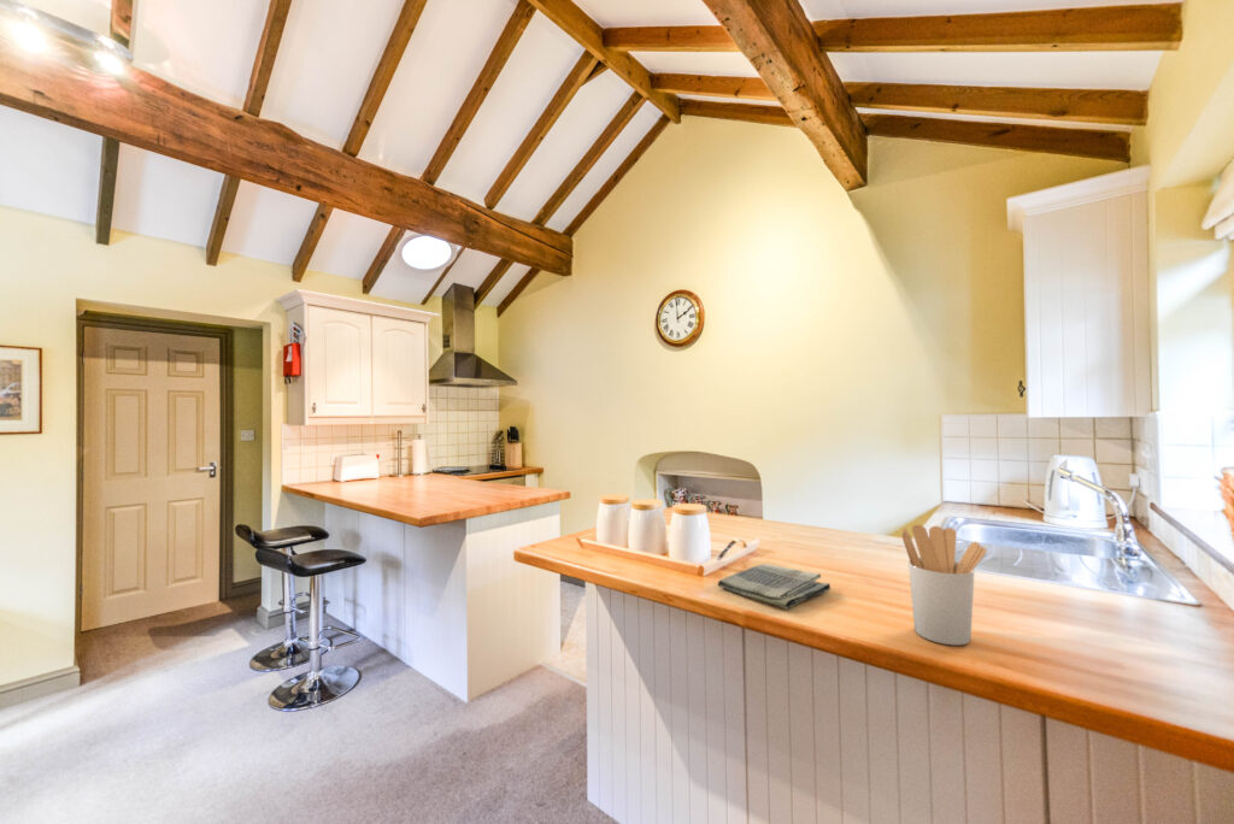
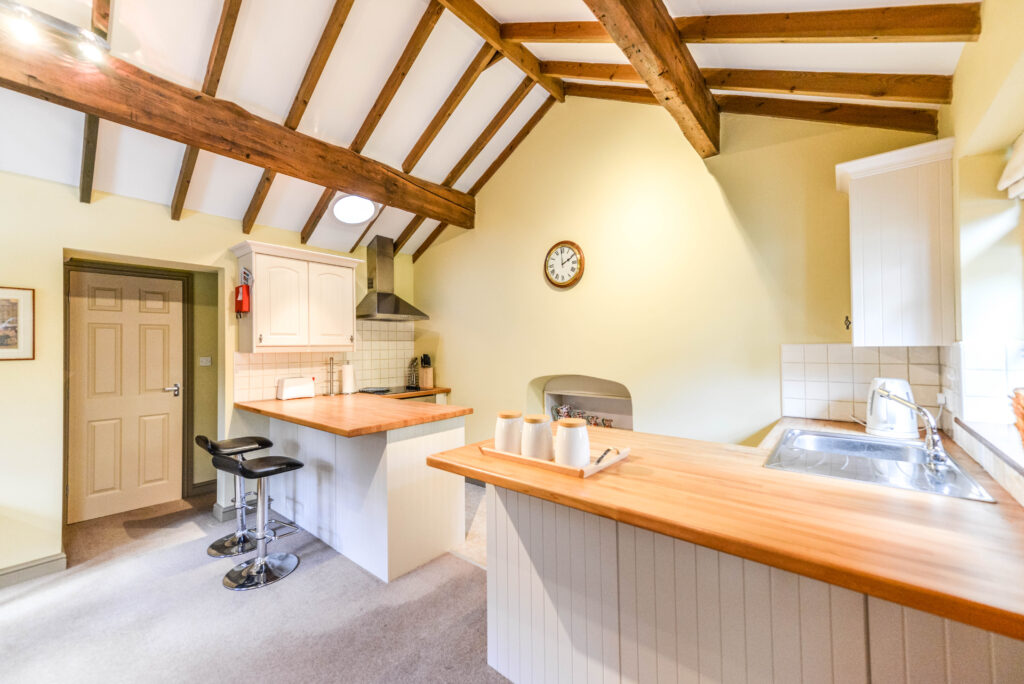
- utensil holder (938, 578)
- dish towel (774, 582)
